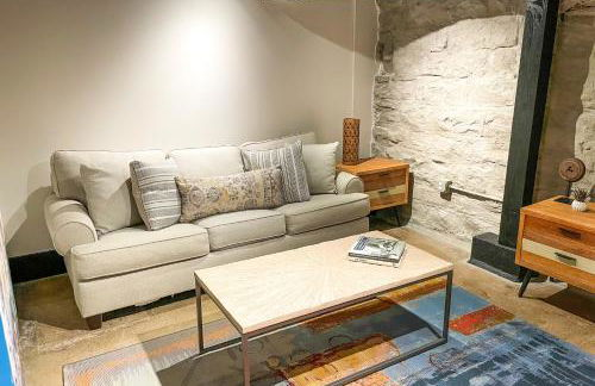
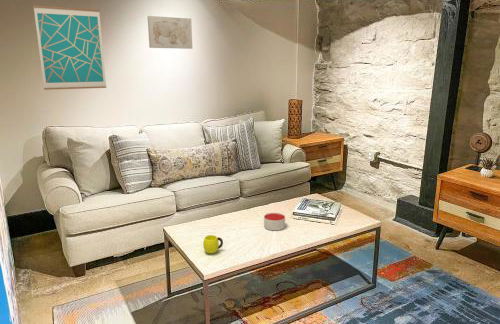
+ cup (213, 244)
+ wall art (72, 49)
+ wall art (170, 32)
+ candle (274, 221)
